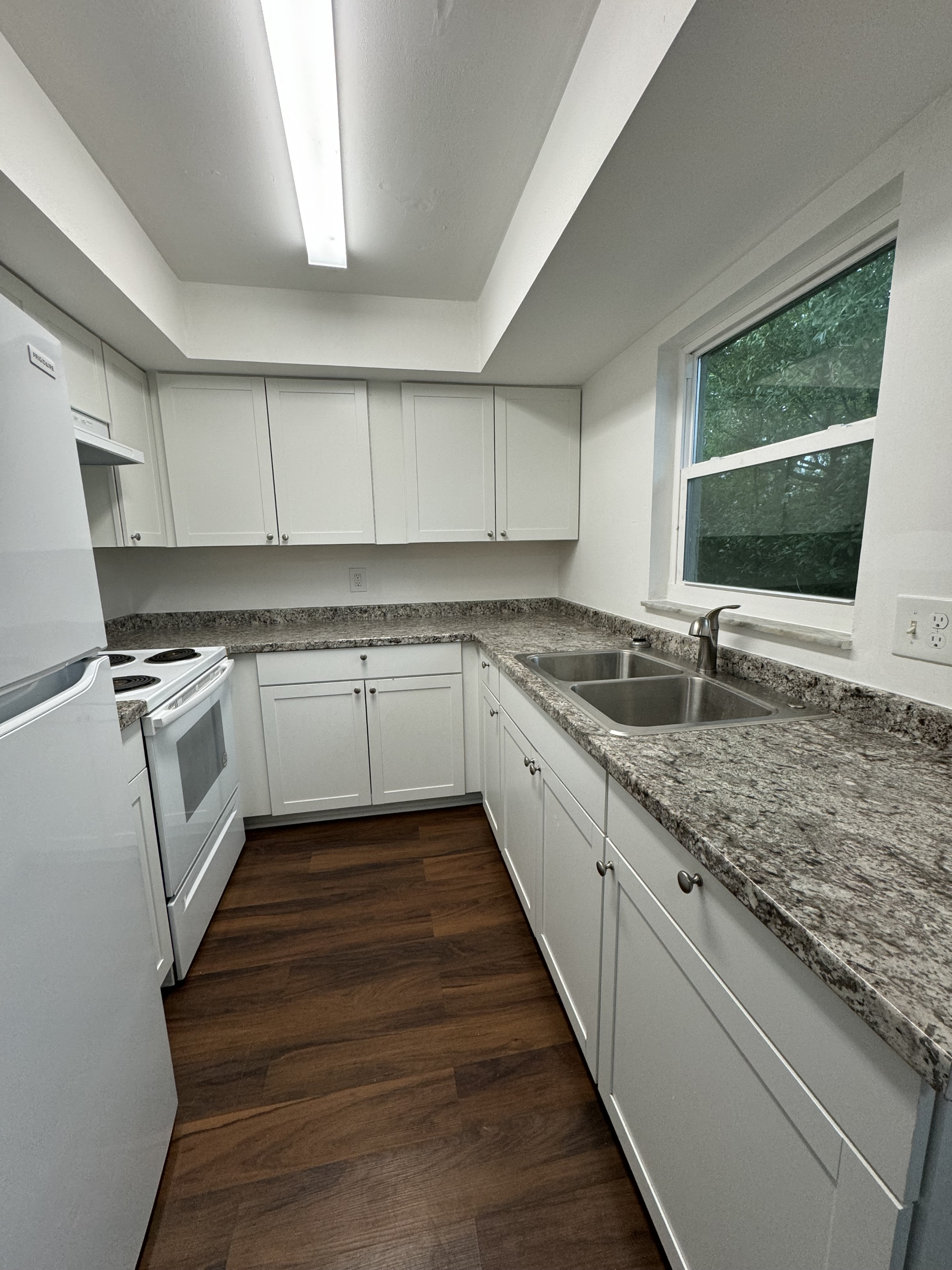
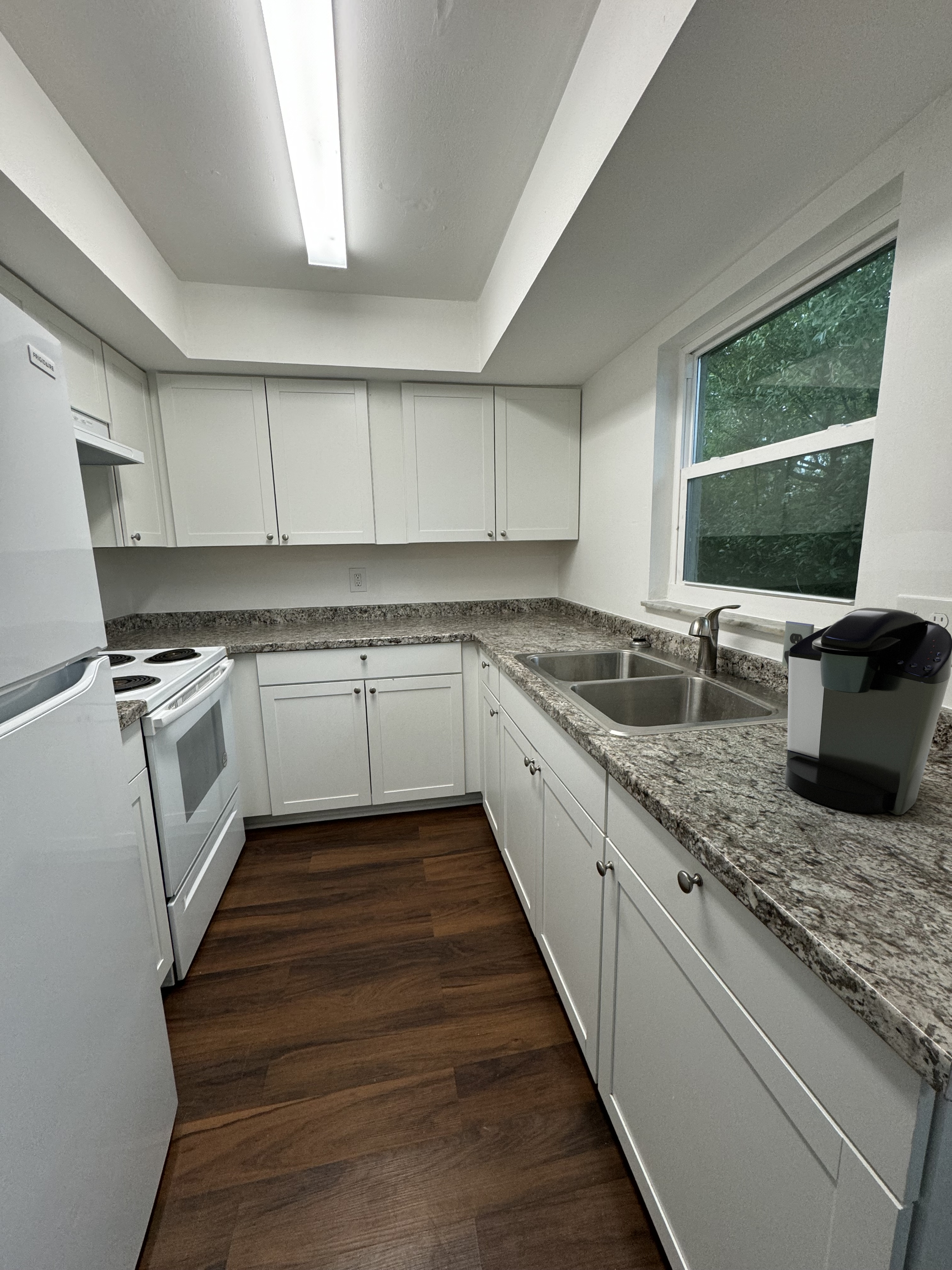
+ coffee maker (826, 691)
